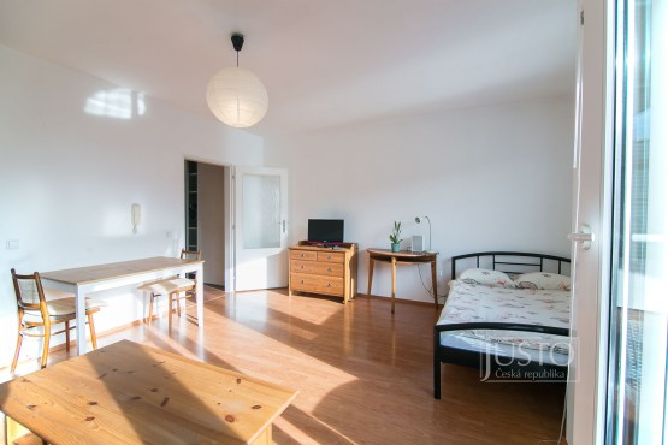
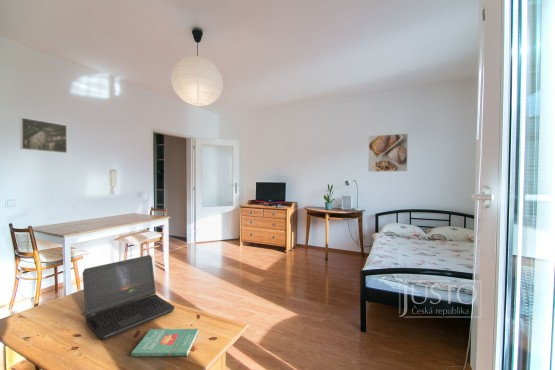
+ book (167, 341)
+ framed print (387, 153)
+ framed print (45, 136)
+ laptop computer (130, 291)
